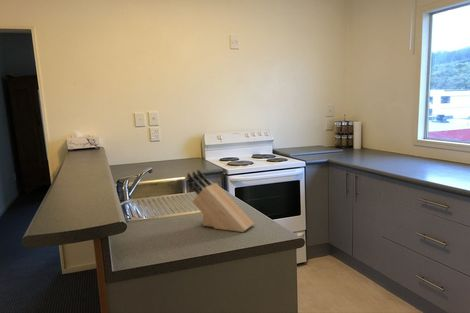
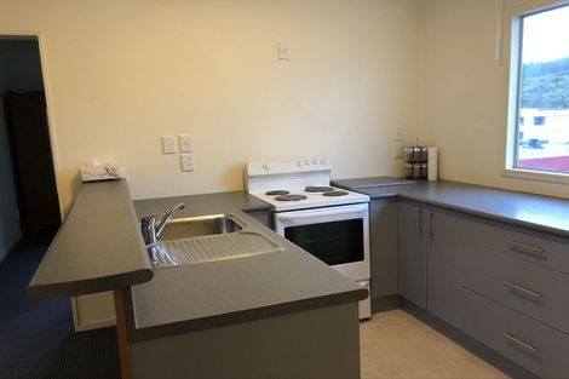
- knife block (218, 198)
